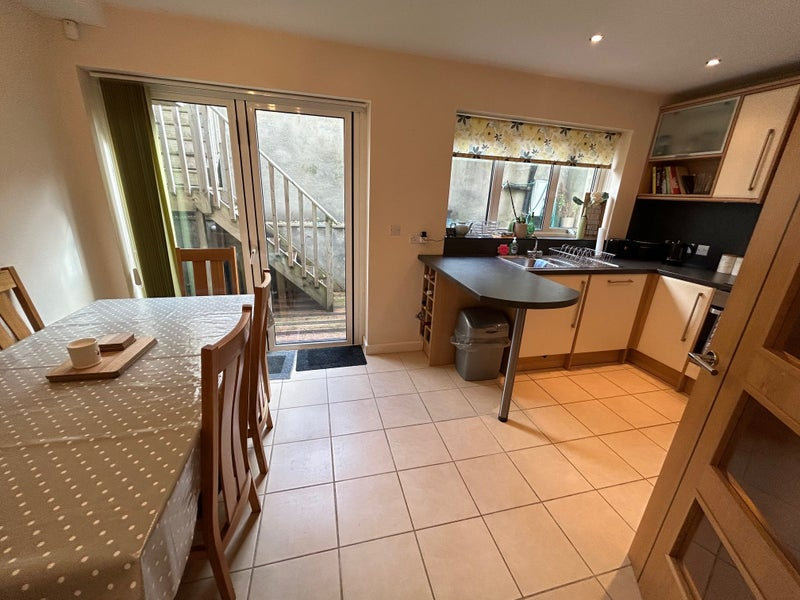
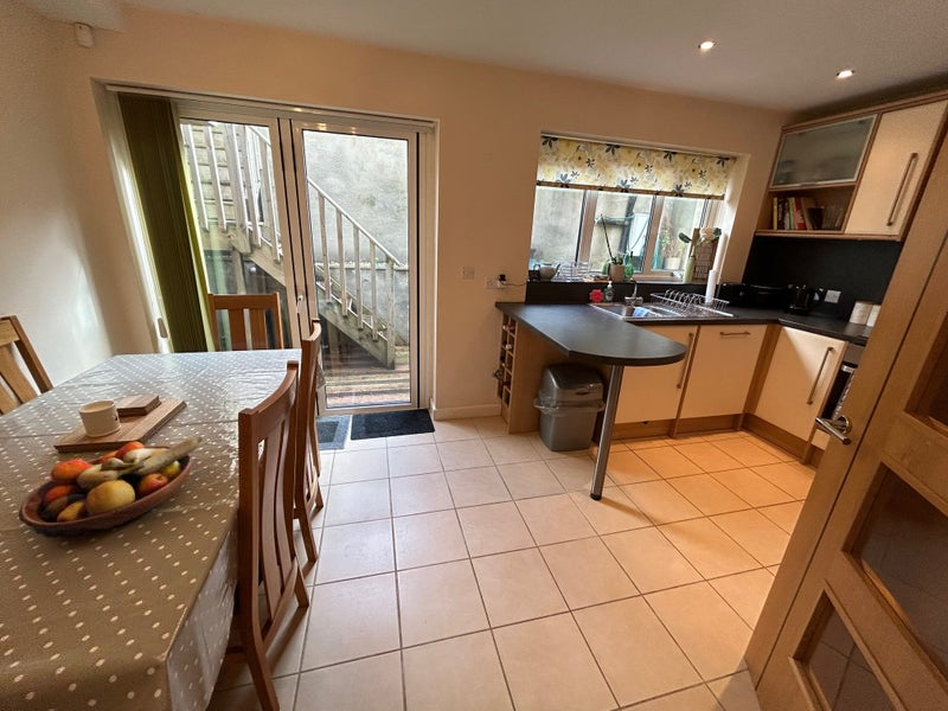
+ fruit bowl (115, 473)
